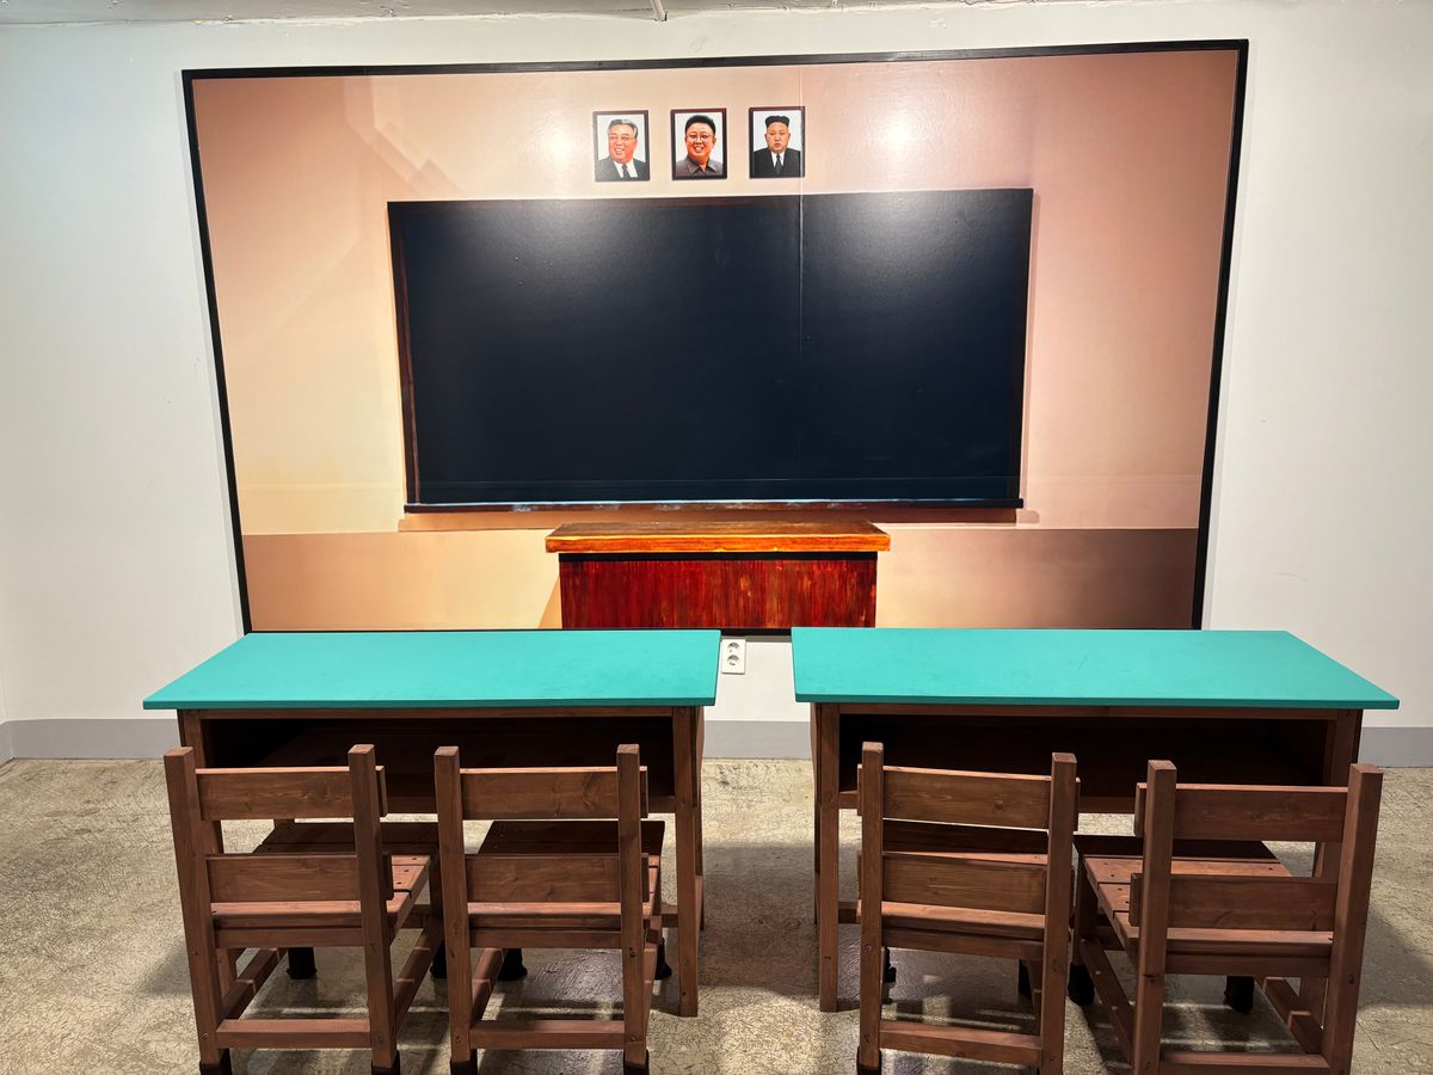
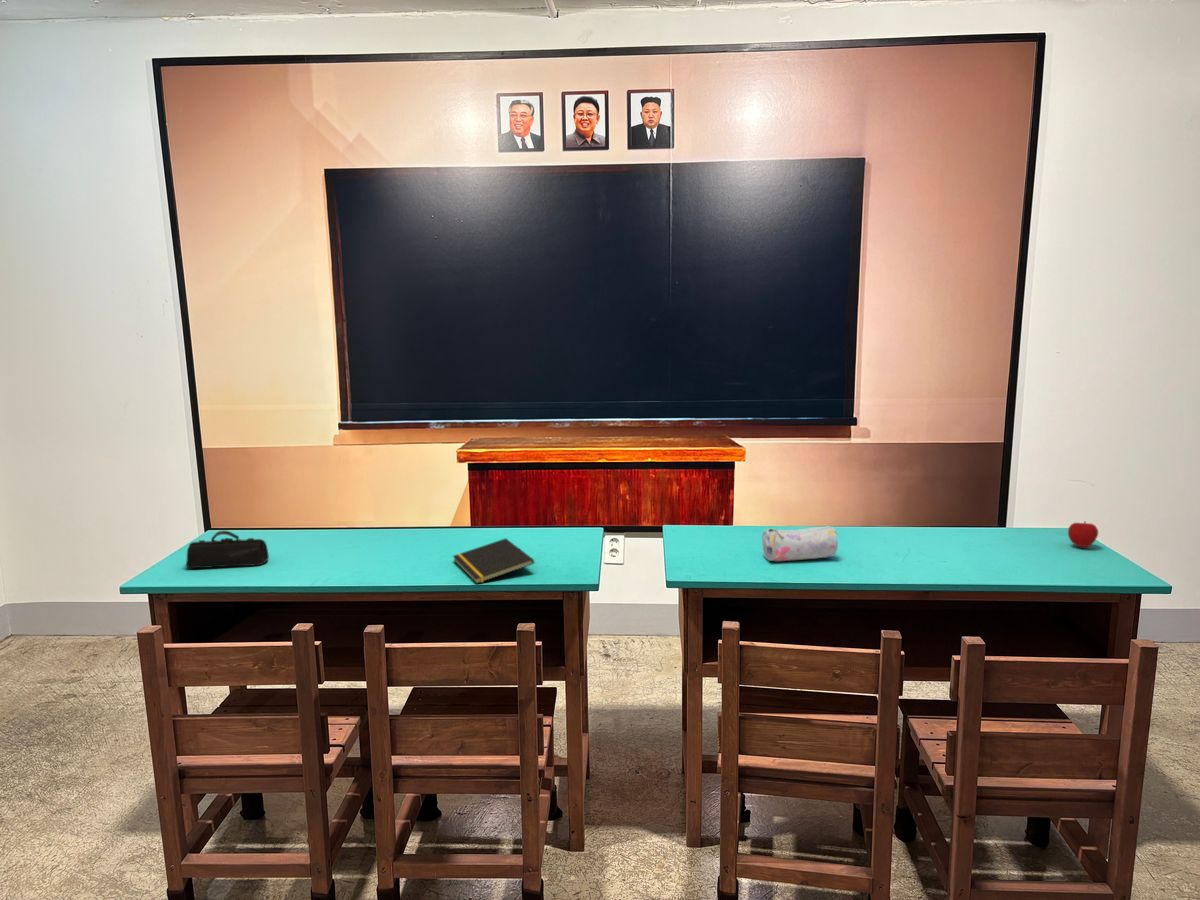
+ pencil case (799, 542)
+ pencil case (227, 547)
+ apple (1082, 534)
+ notepad (492, 559)
